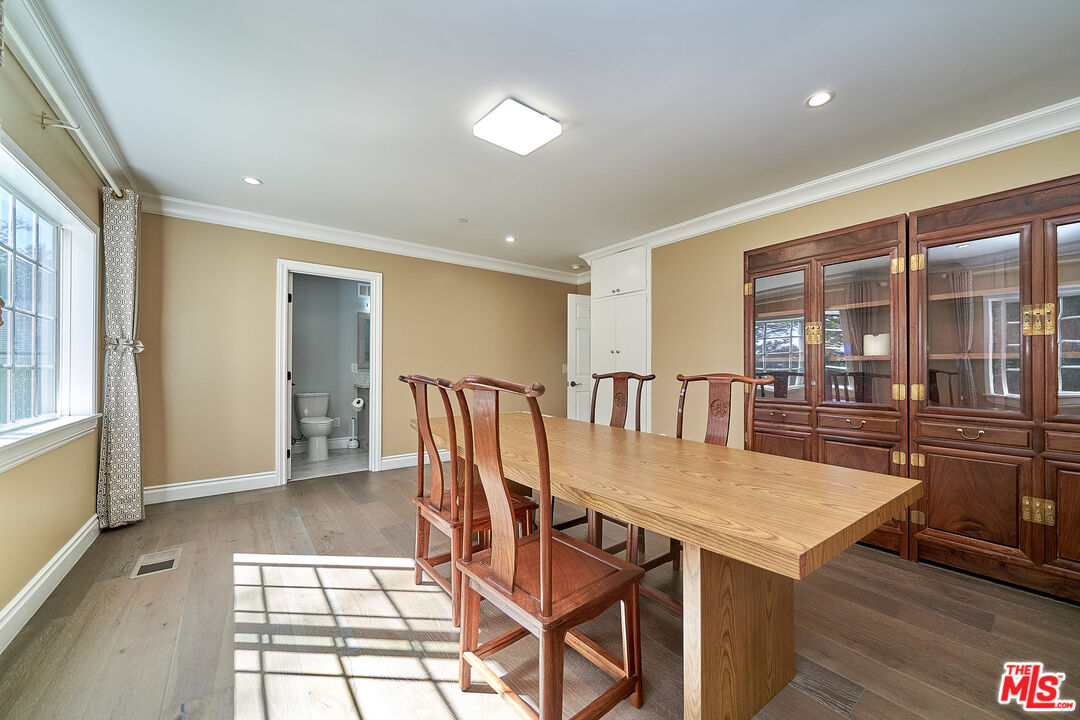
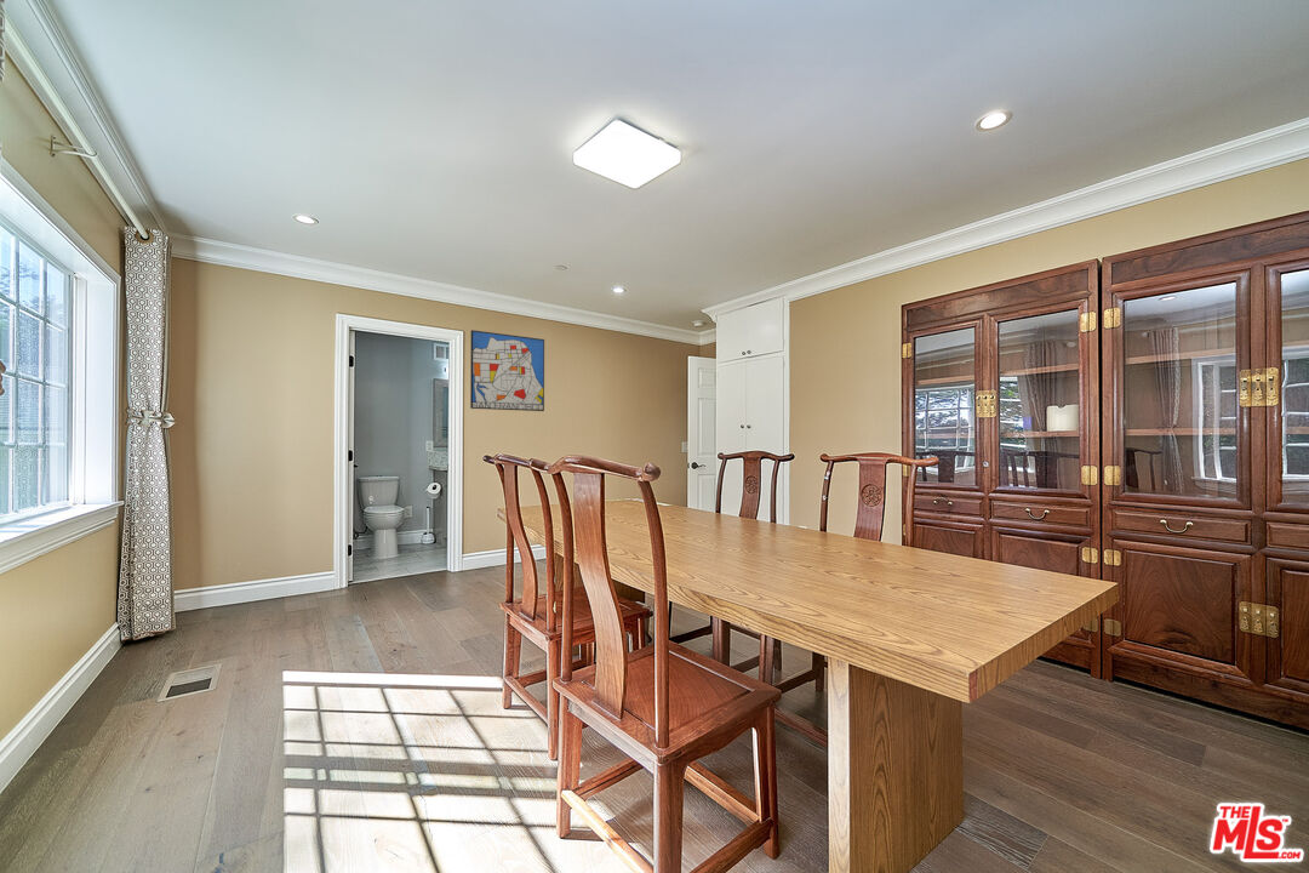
+ wall art (509, 372)
